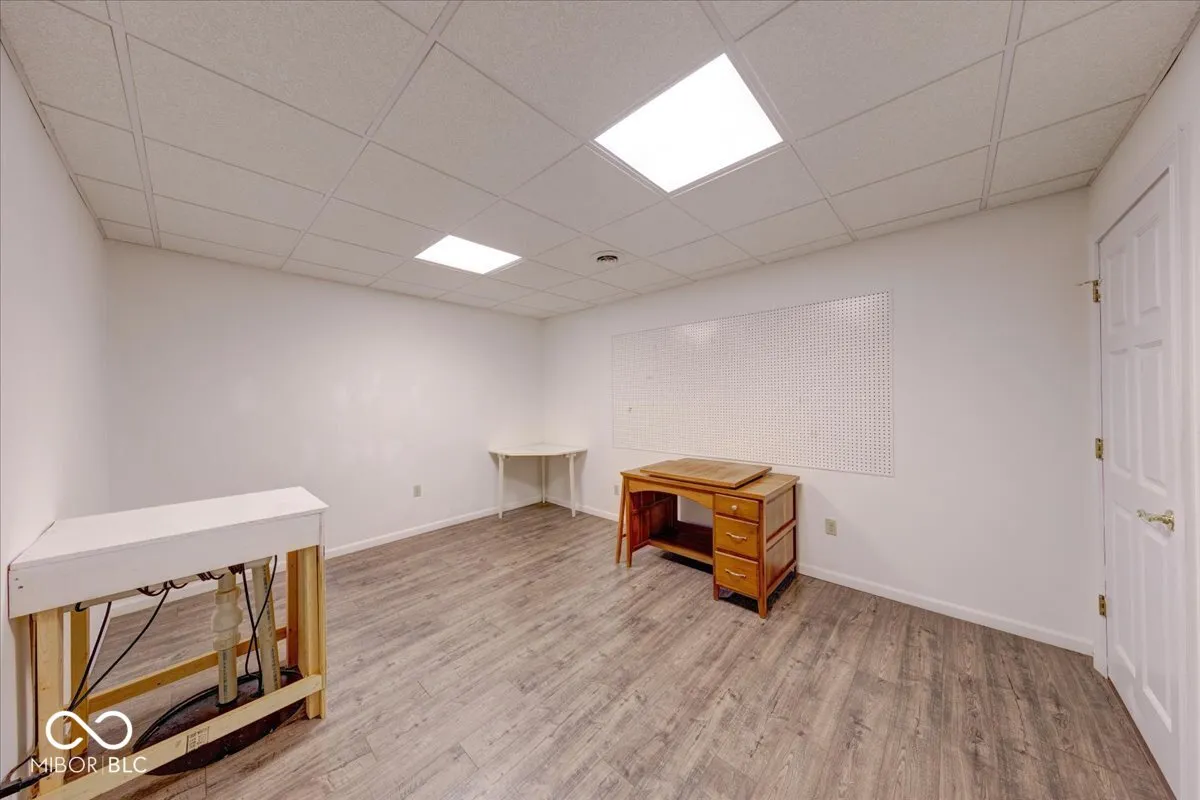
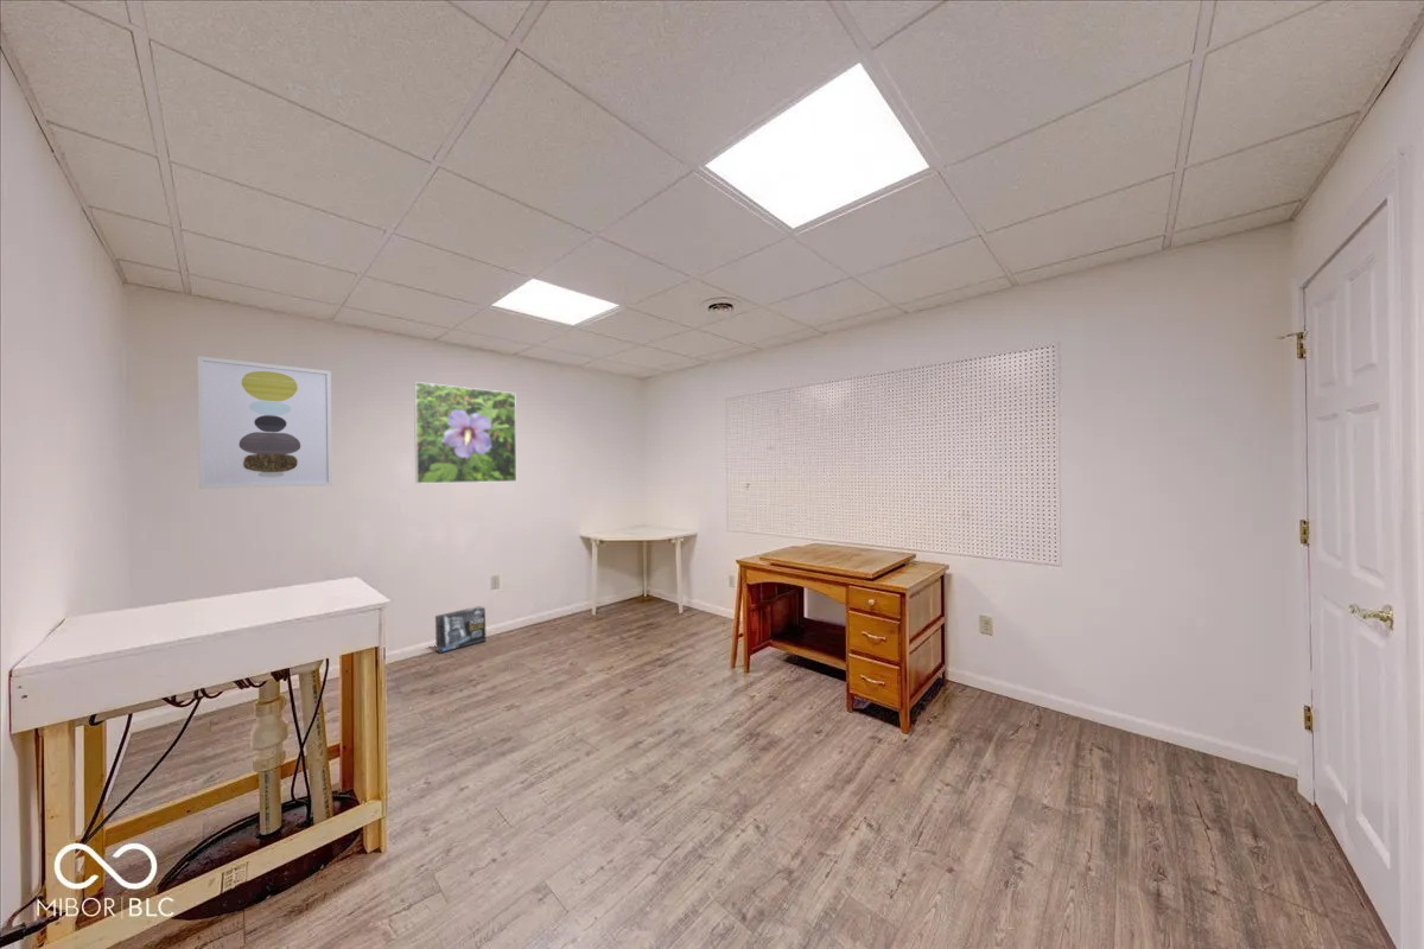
+ wall art (269, 425)
+ box (460, 629)
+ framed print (469, 434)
